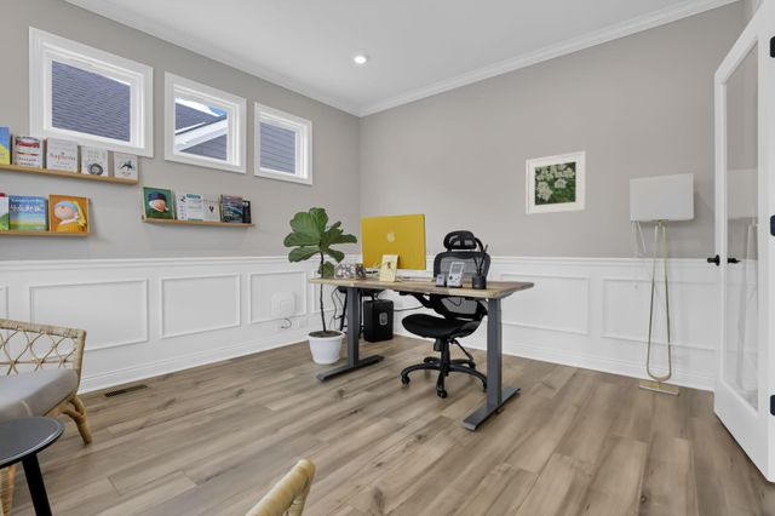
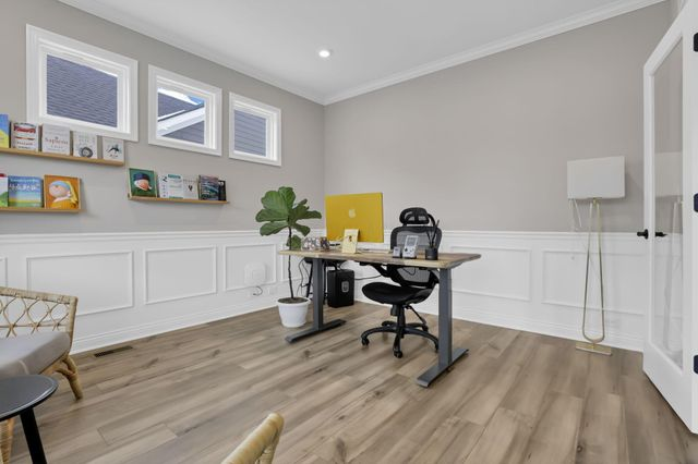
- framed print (555, 184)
